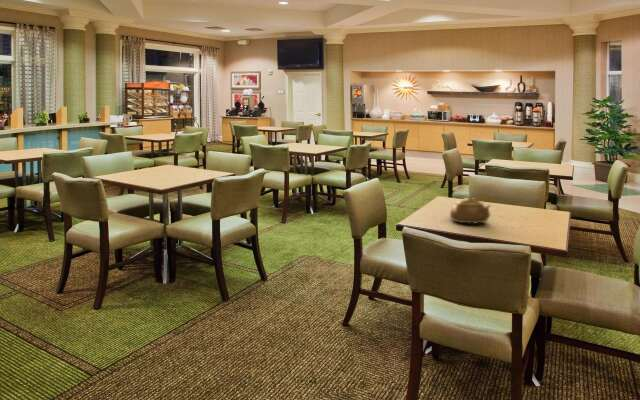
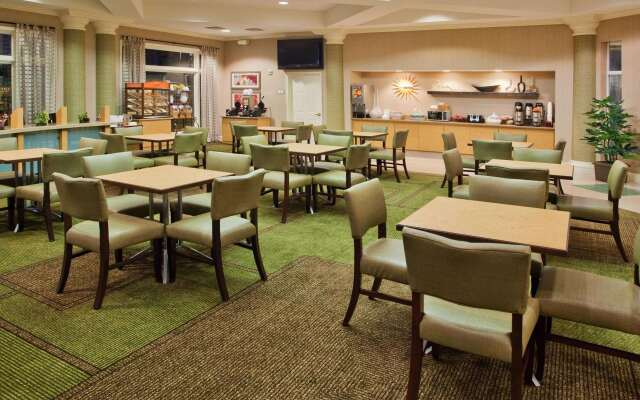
- teapot (470, 209)
